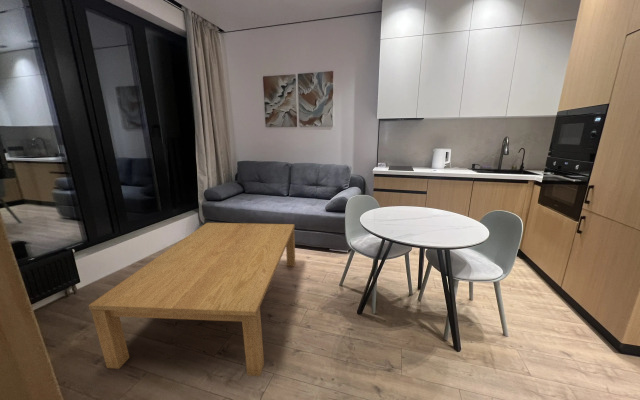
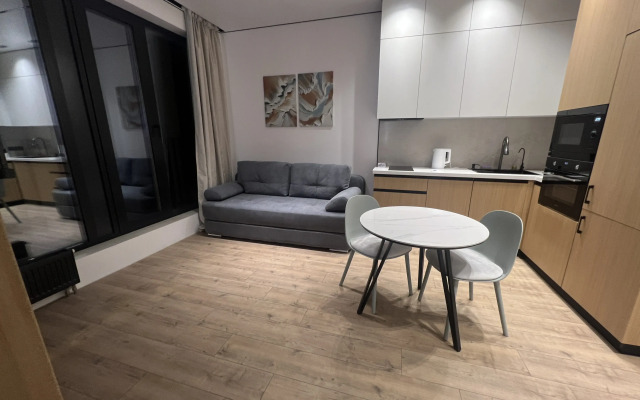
- coffee table (225, 276)
